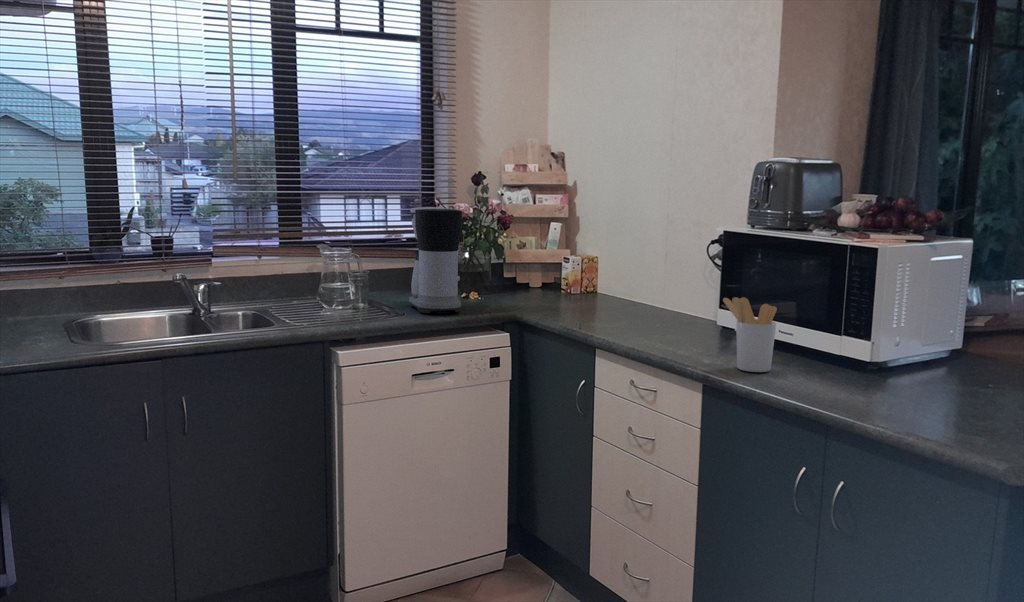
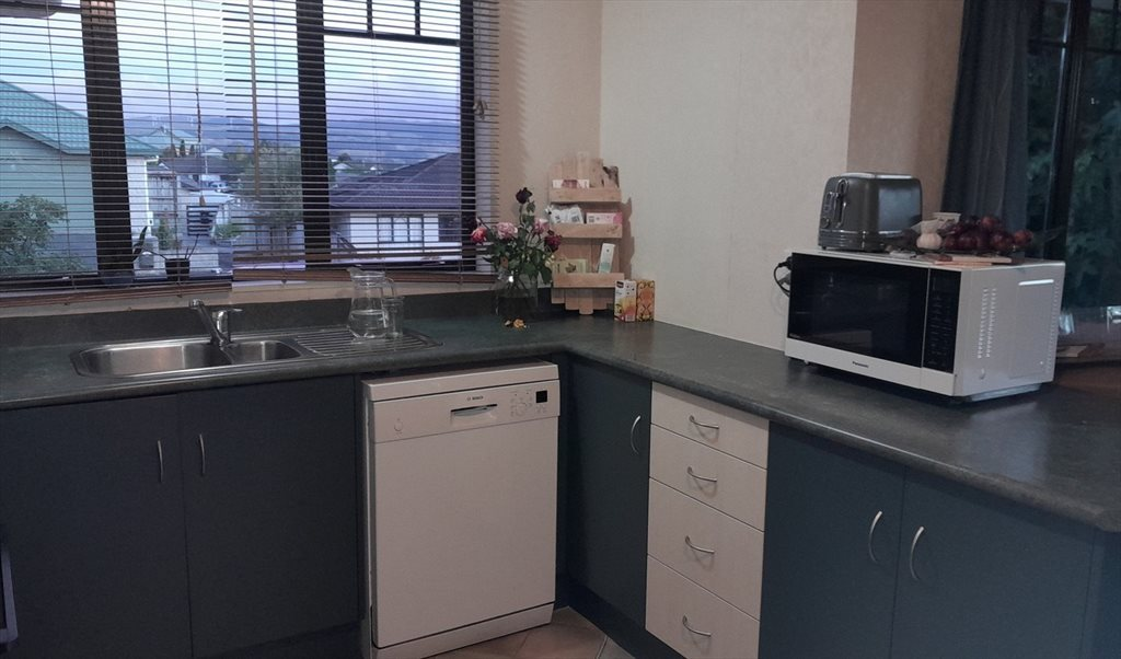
- utensil holder (748, 332)
- coffee maker (440, 258)
